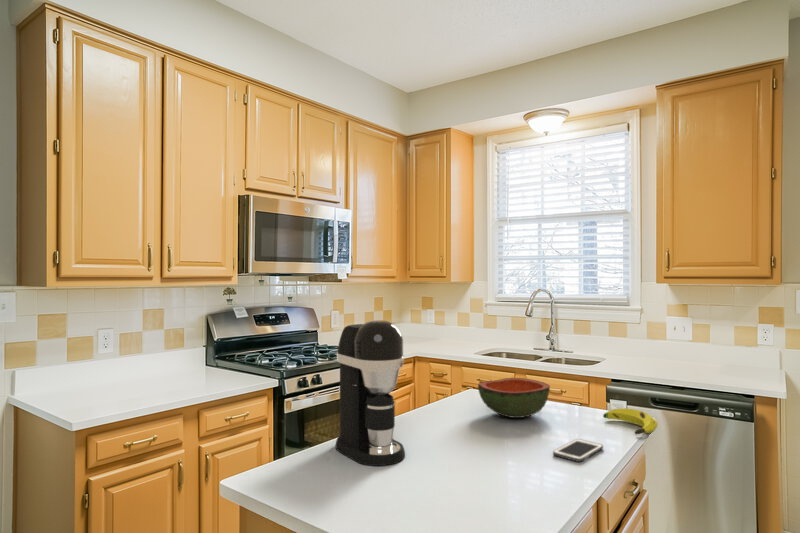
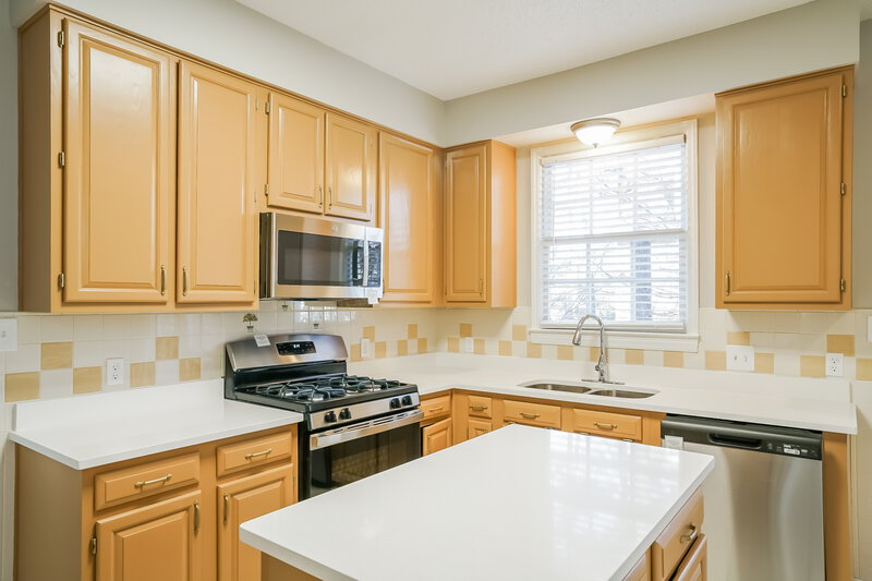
- bowl (514, 400)
- cell phone (578, 450)
- banana (627, 419)
- coffee maker (369, 385)
